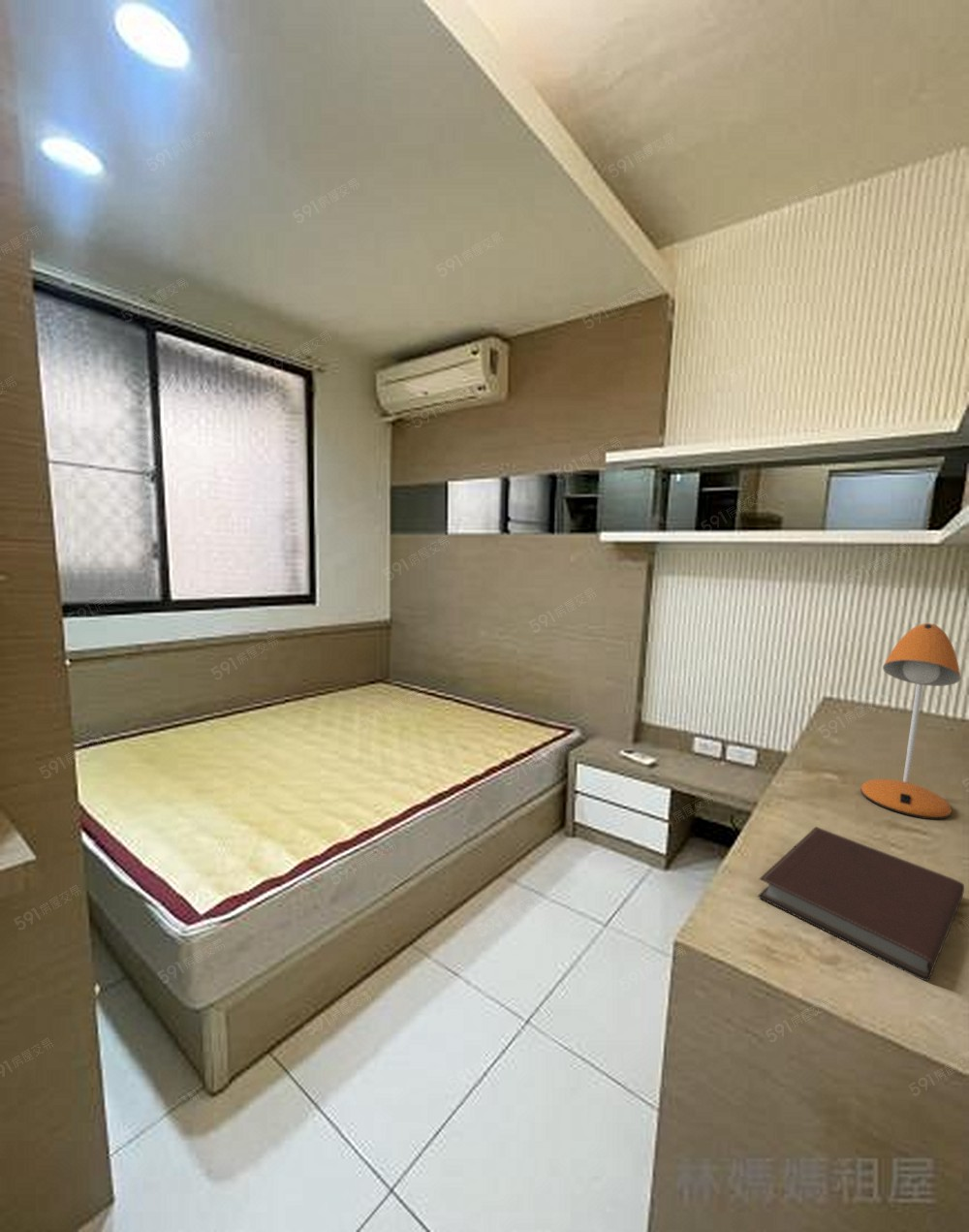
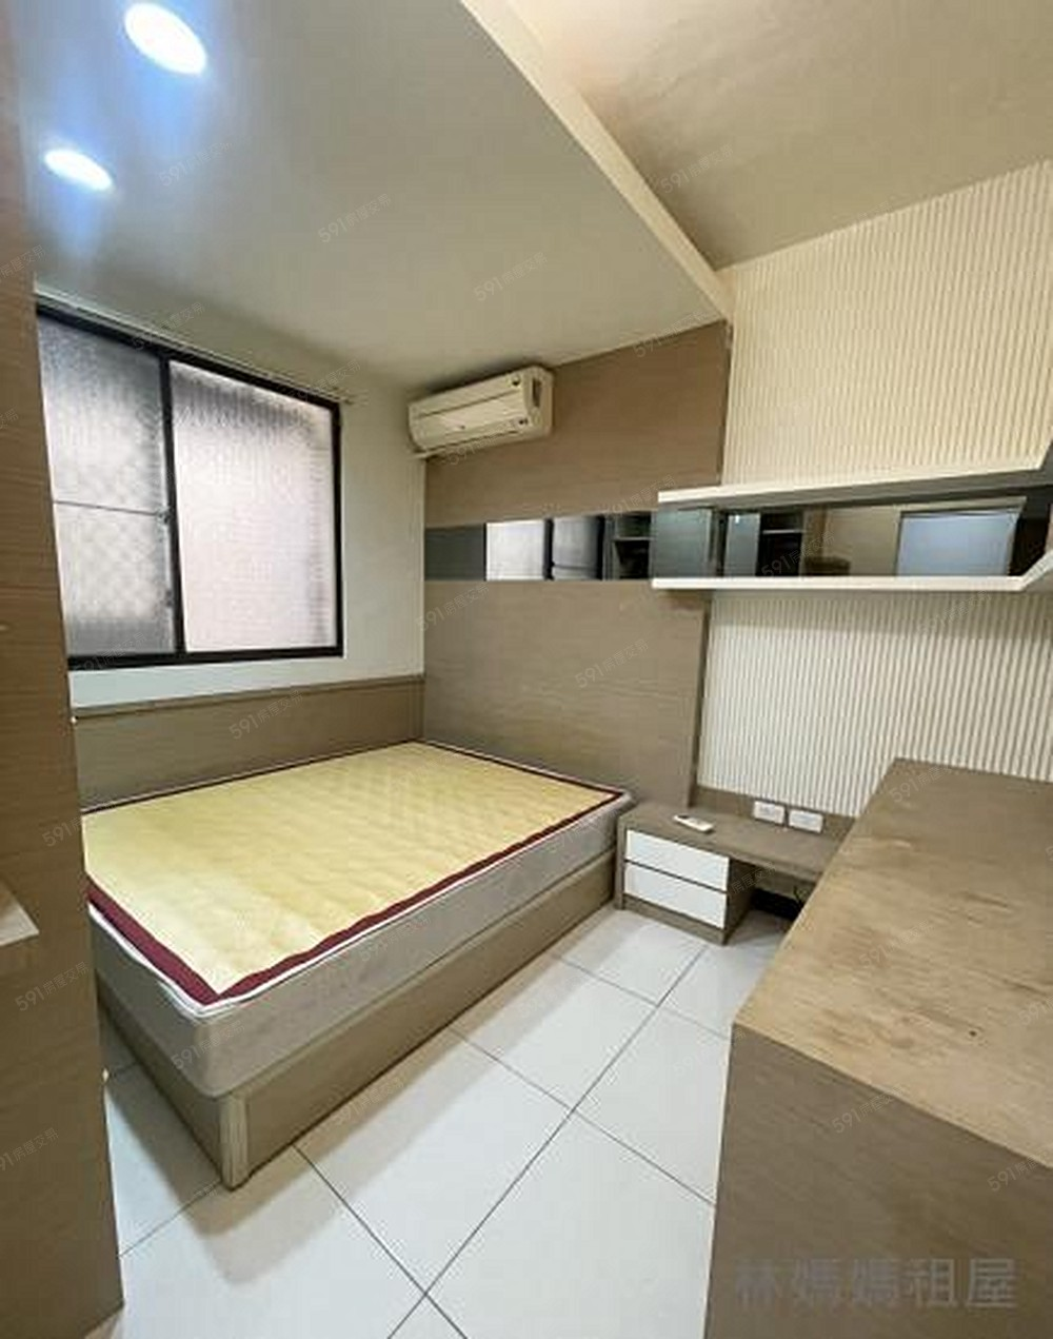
- notebook (860, 890)
- desk lamp (916, 717)
